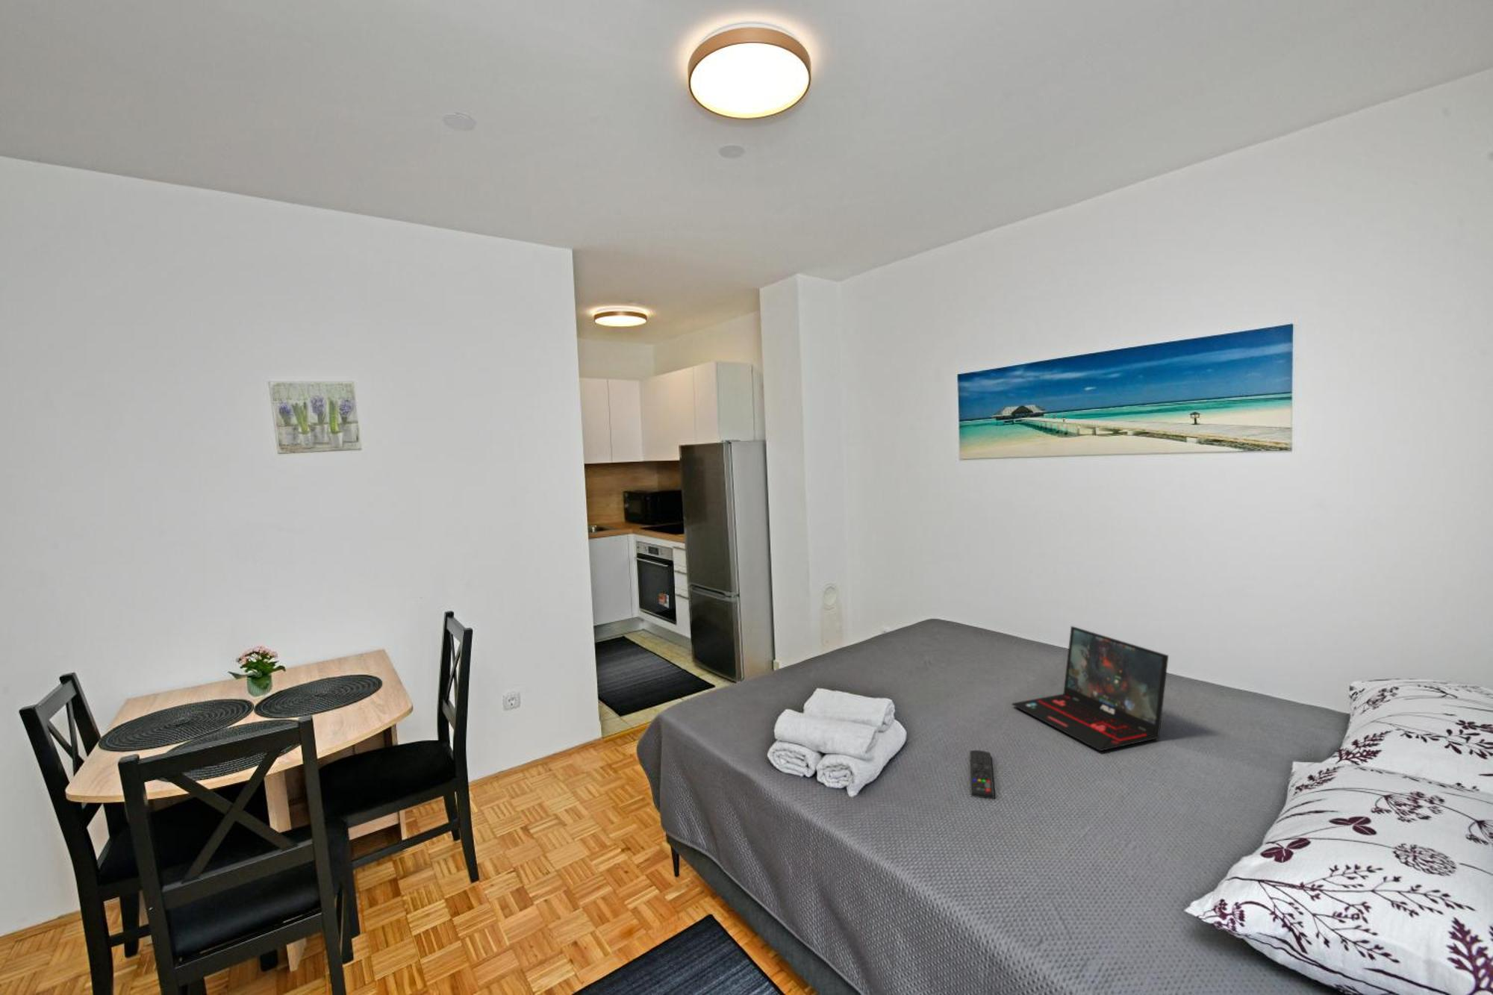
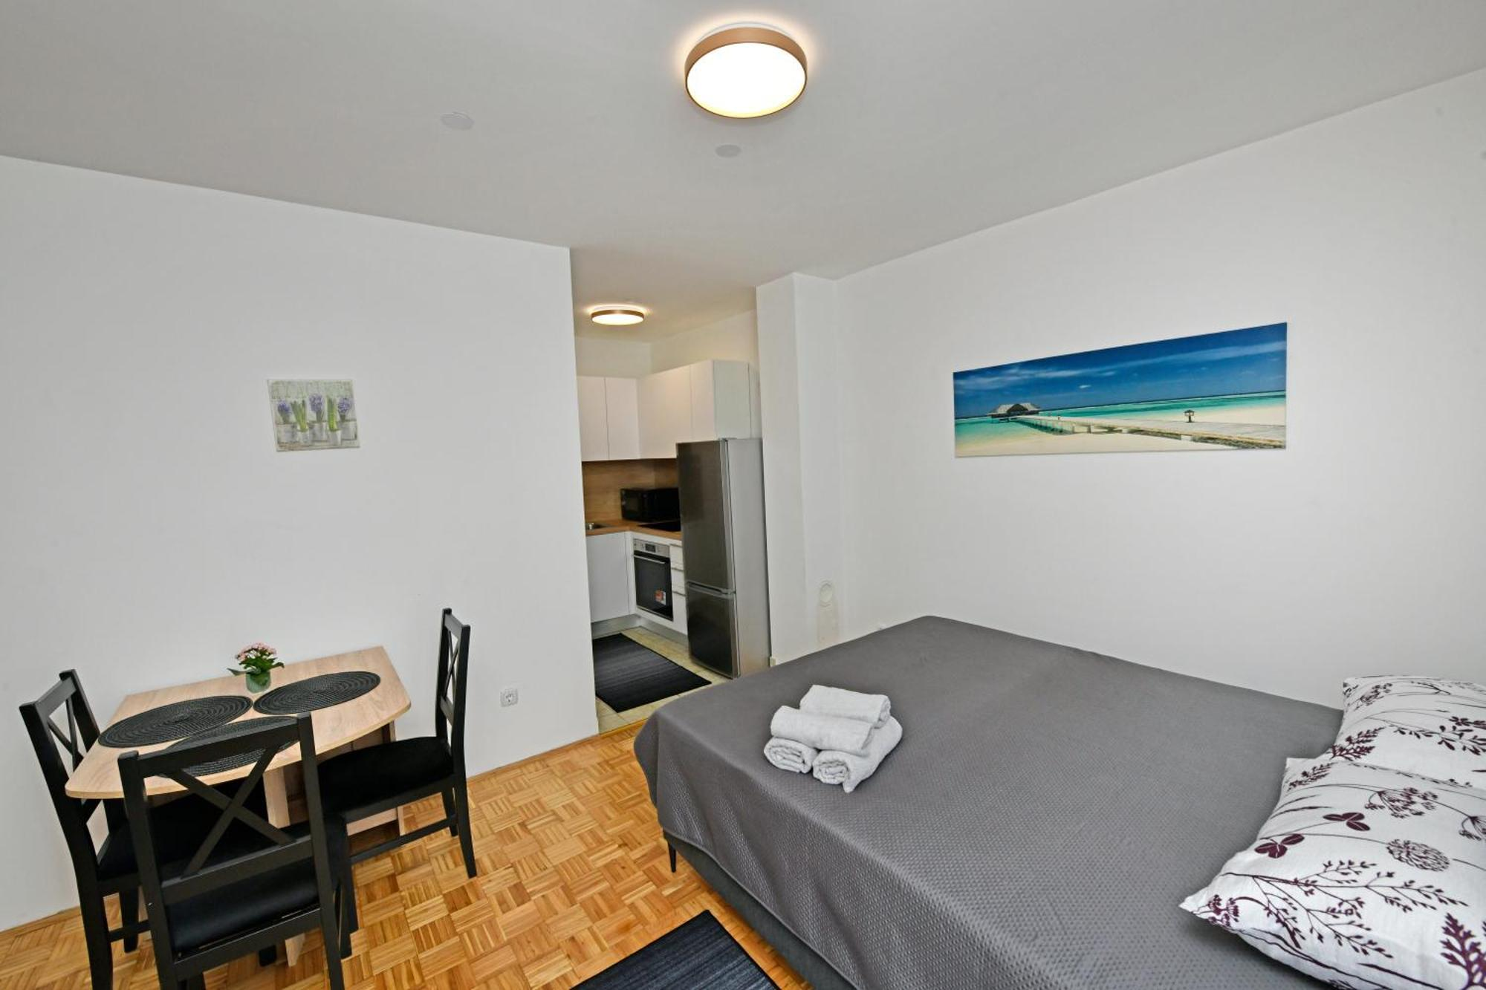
- laptop (1083, 683)
- remote control (981, 772)
